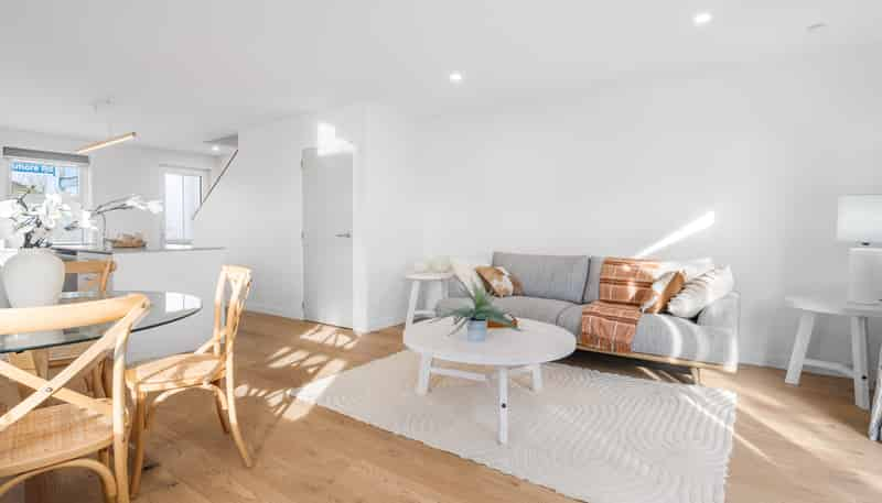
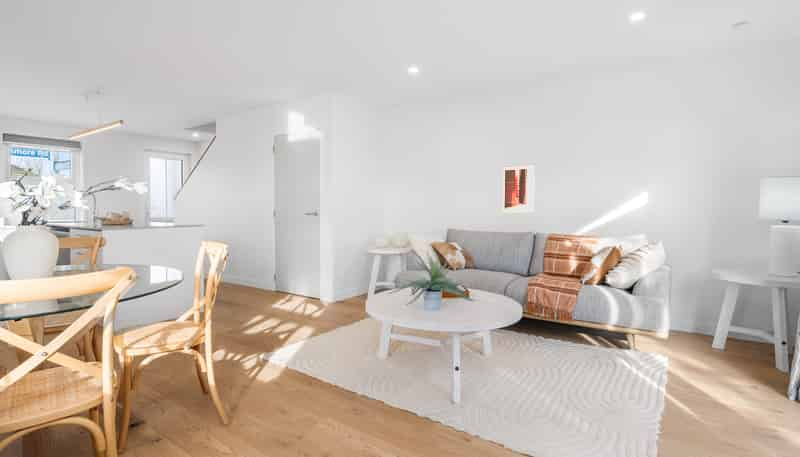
+ wall art (518, 189)
